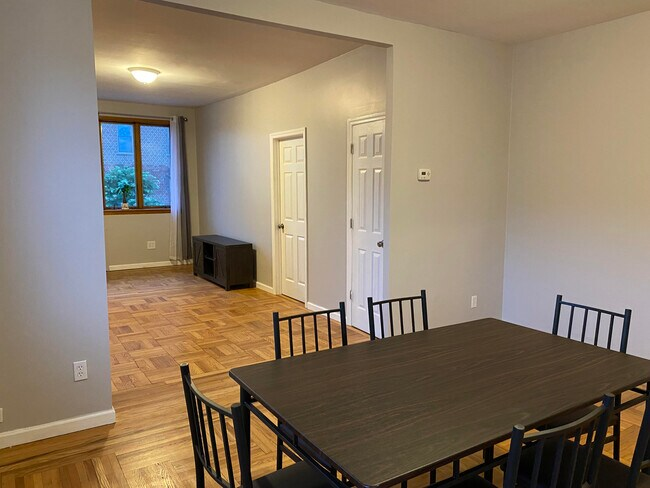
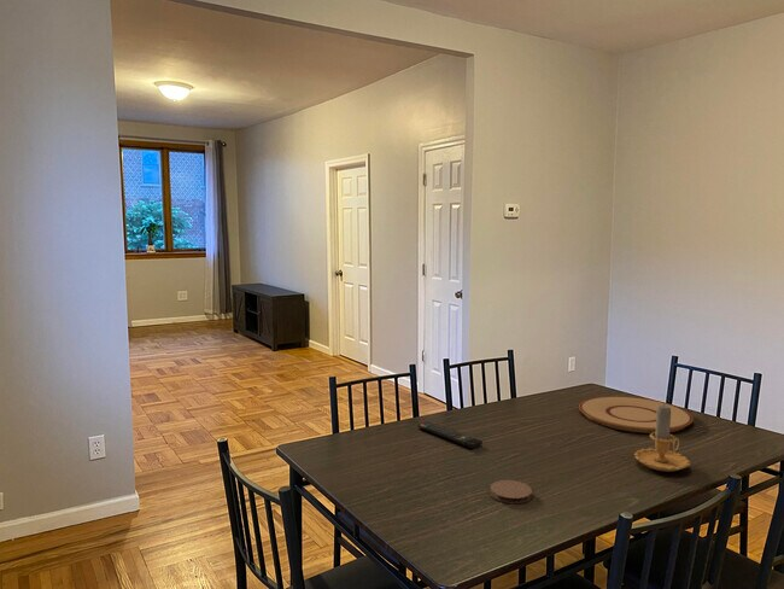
+ candle (665, 432)
+ remote control (447, 435)
+ coaster (510, 491)
+ plate (633, 413)
